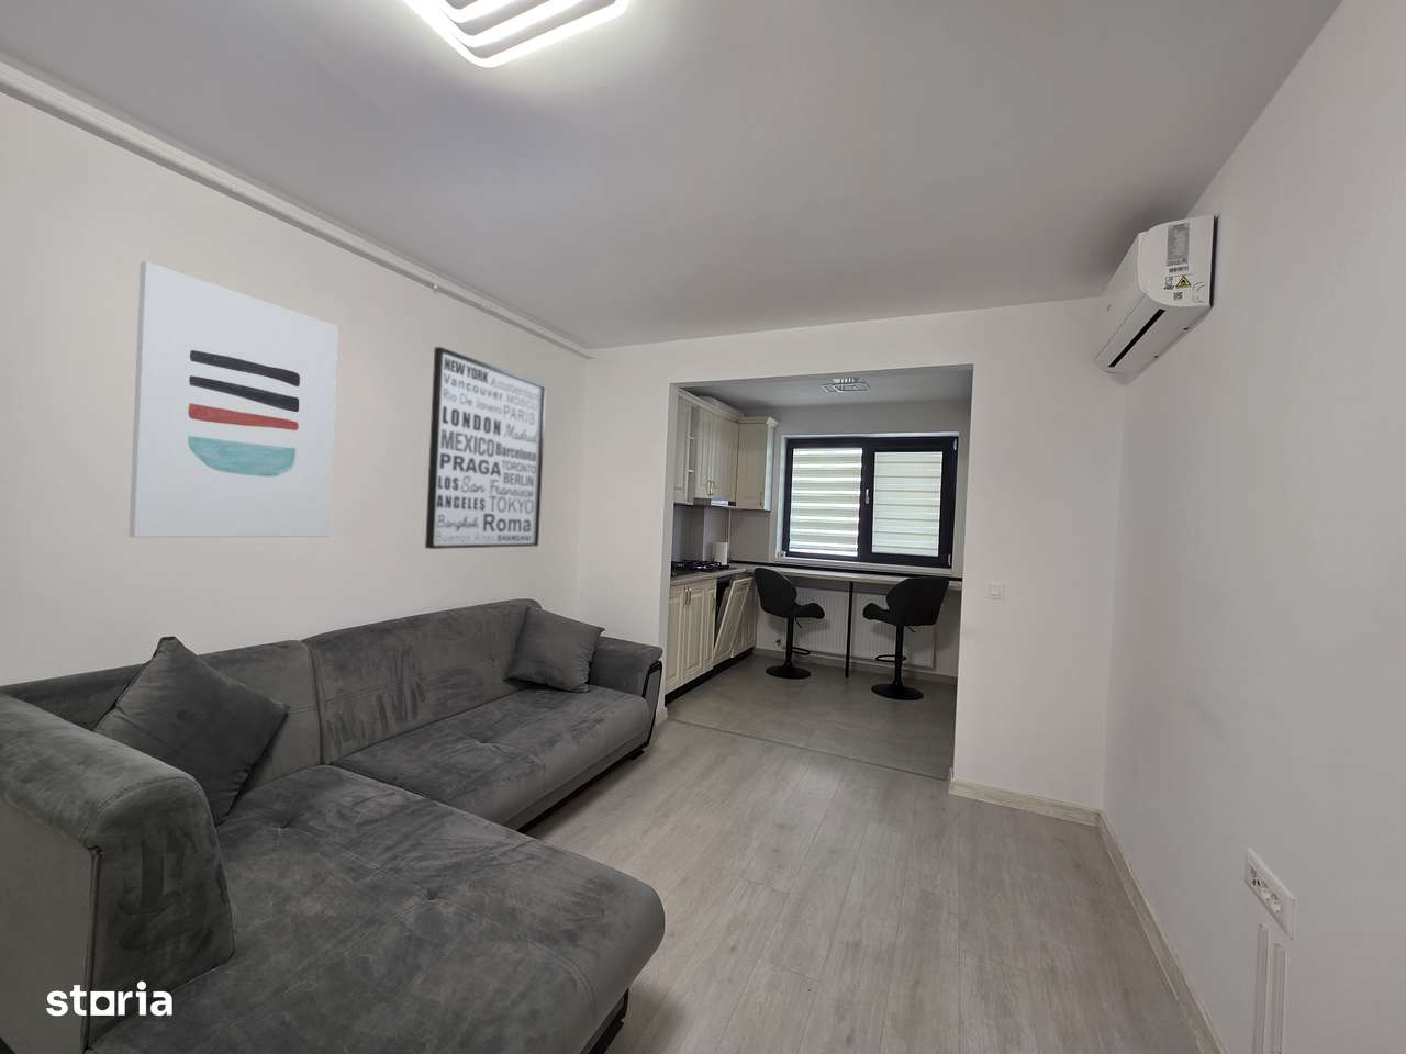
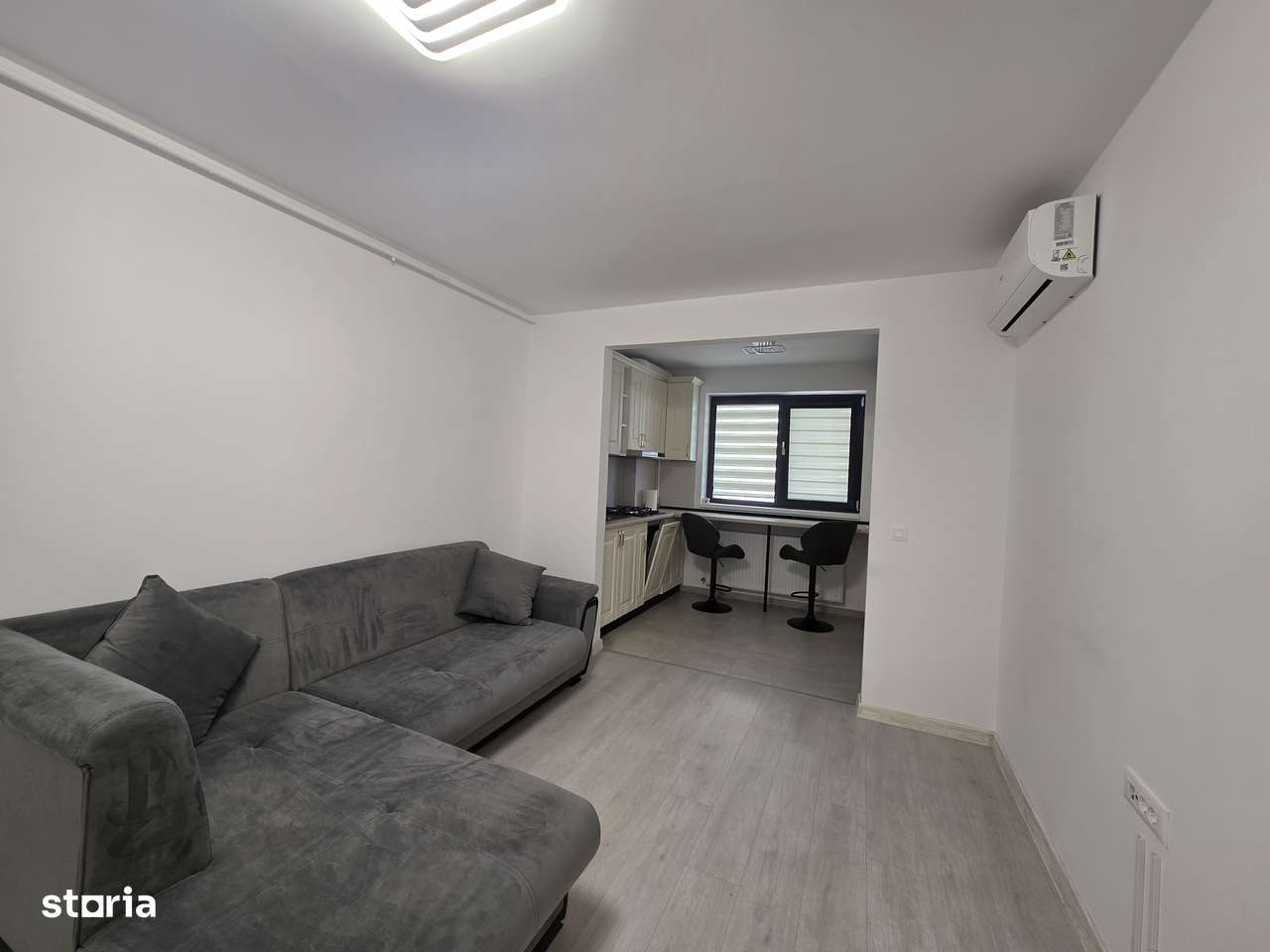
- wall art (247, 417)
- wall art (492, 458)
